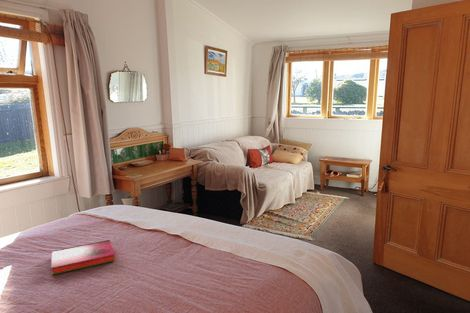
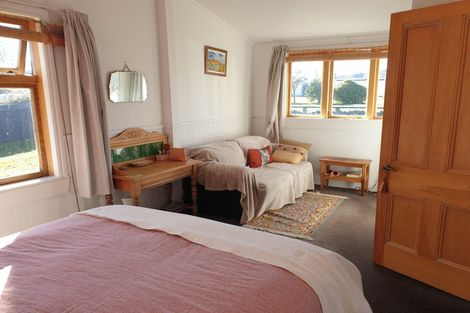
- hardback book (83, 255)
